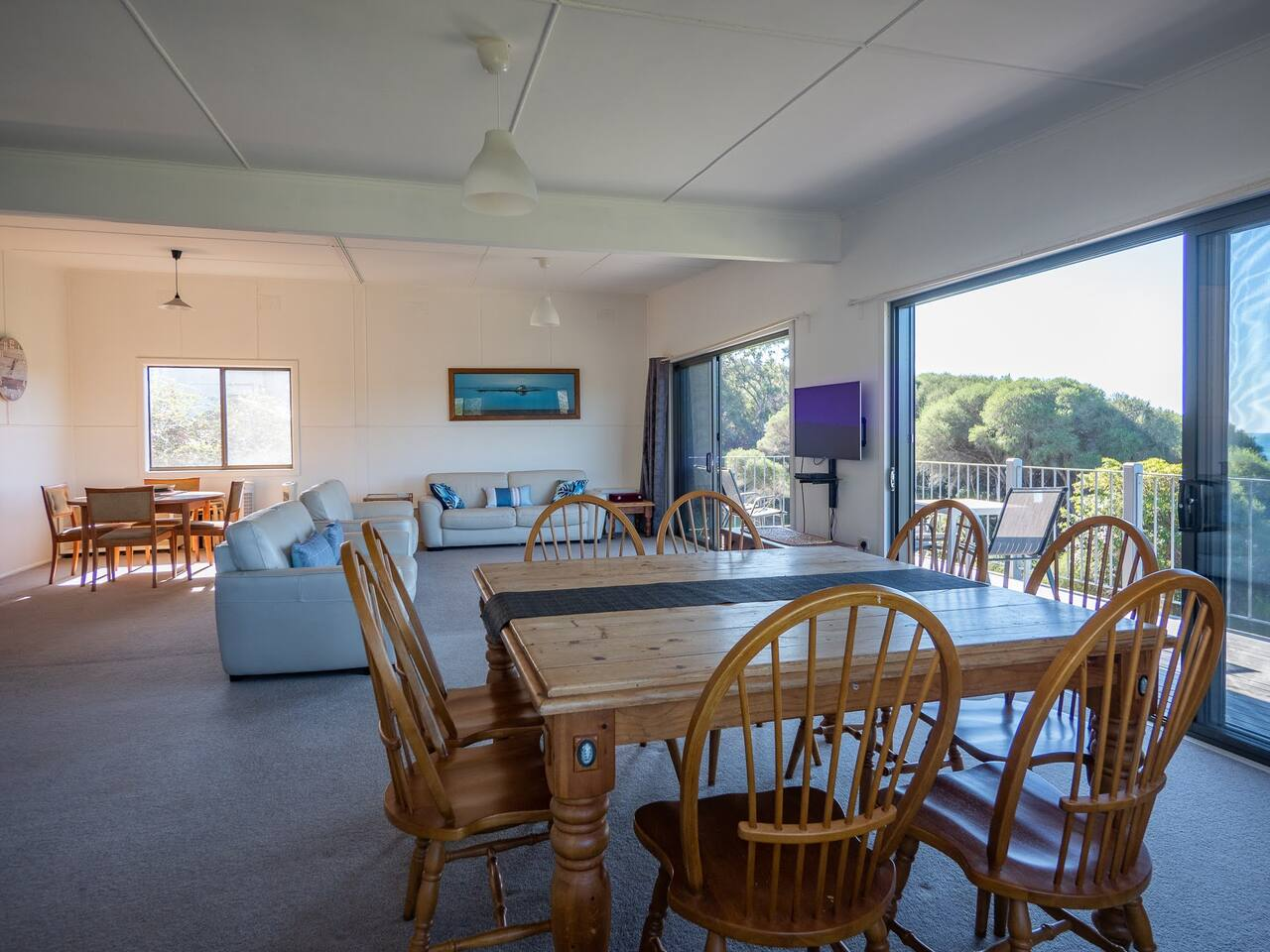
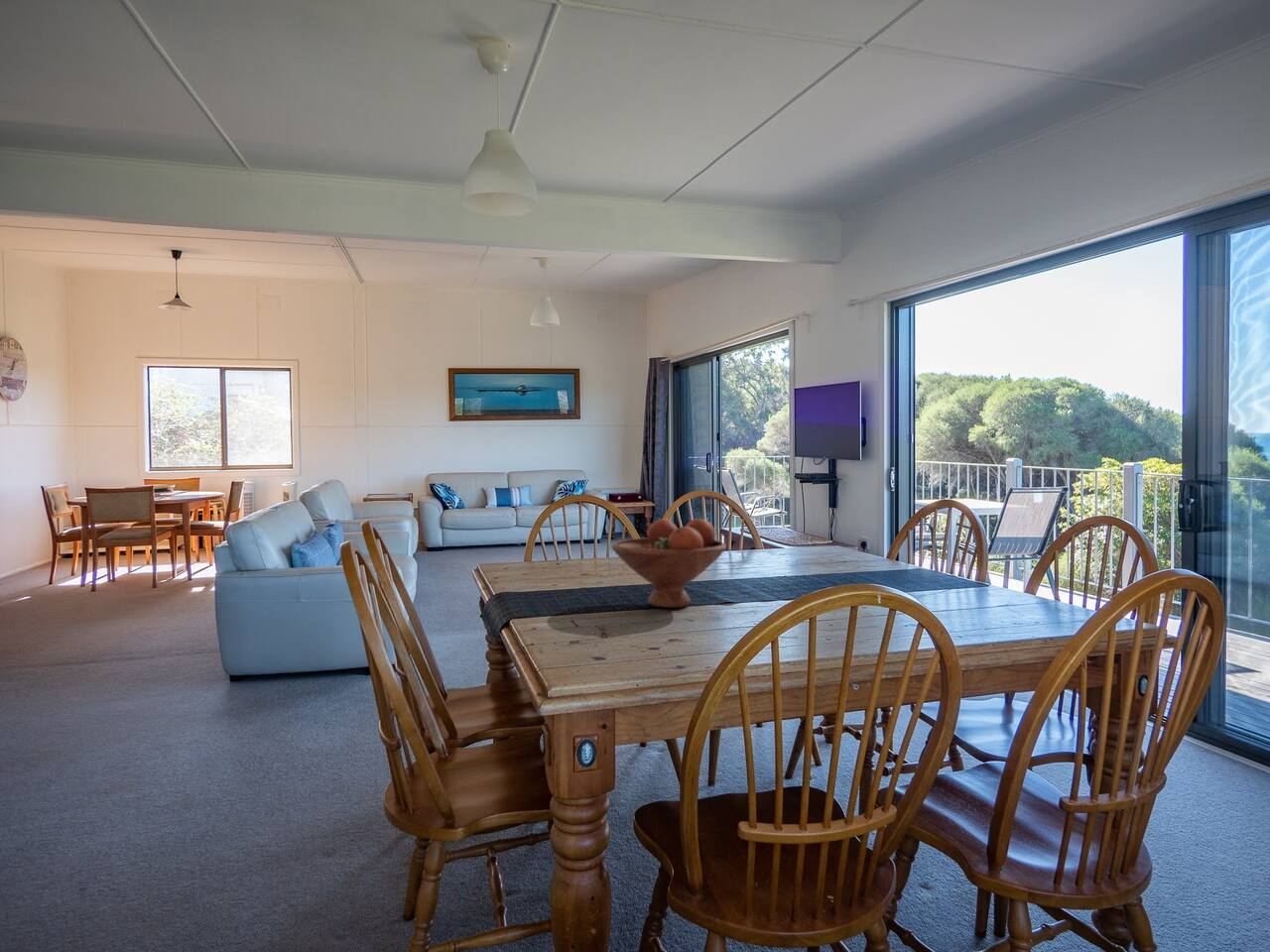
+ fruit bowl (669, 562)
